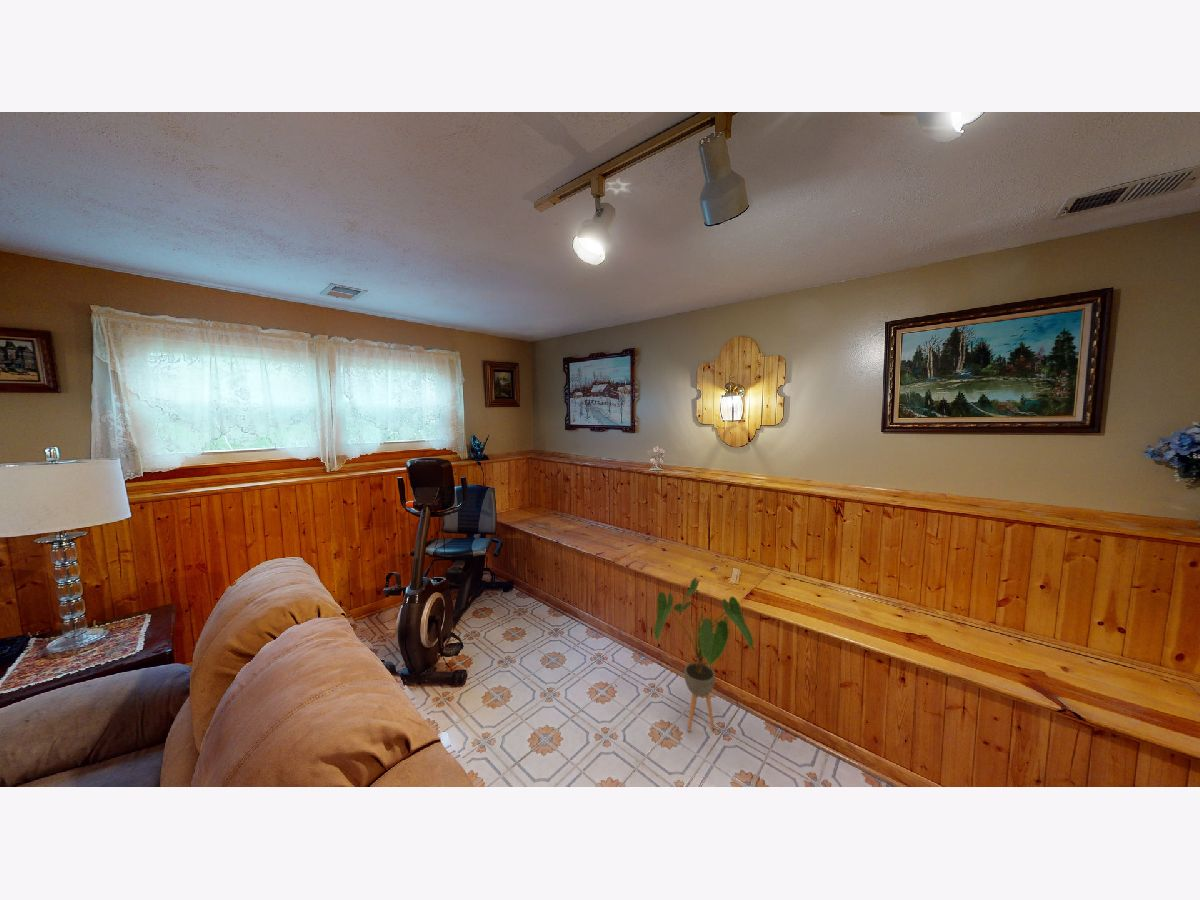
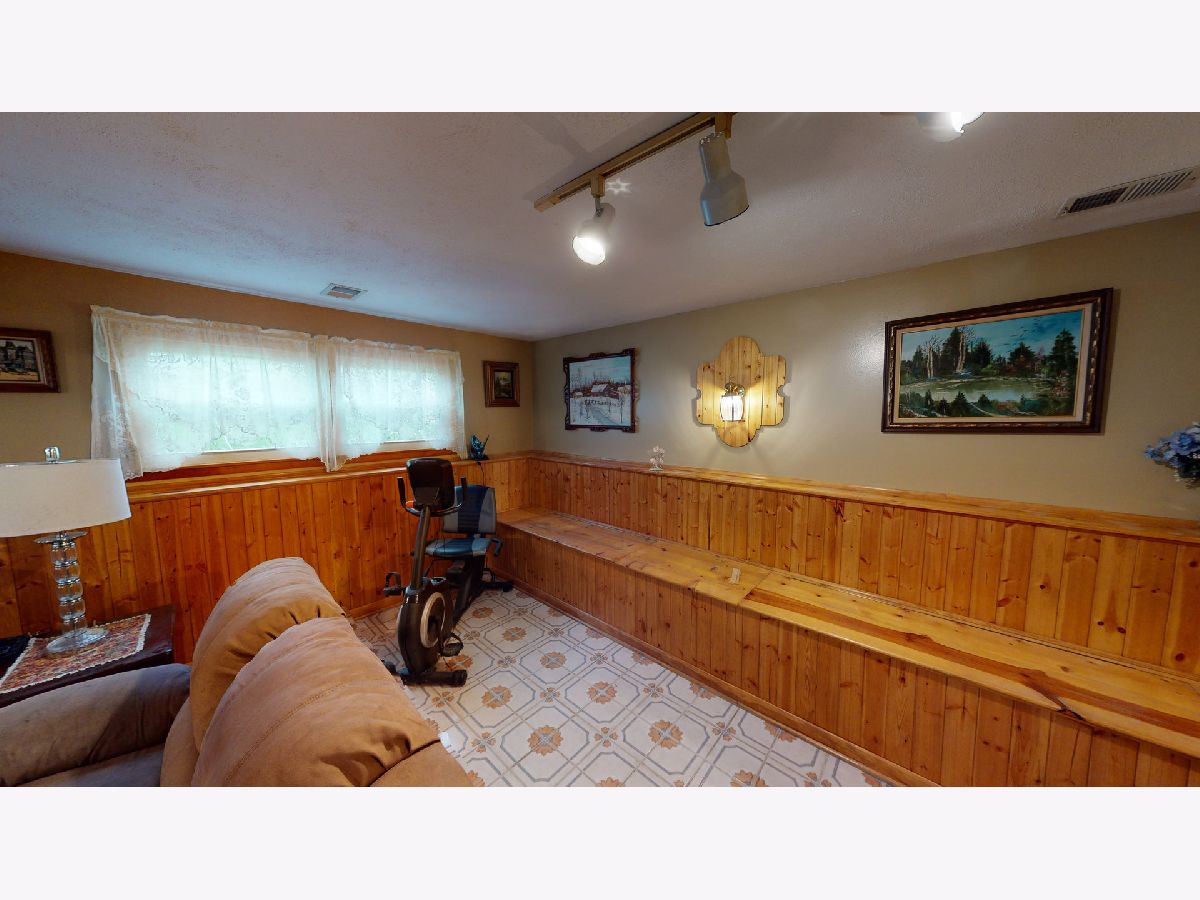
- house plant (704, 661)
